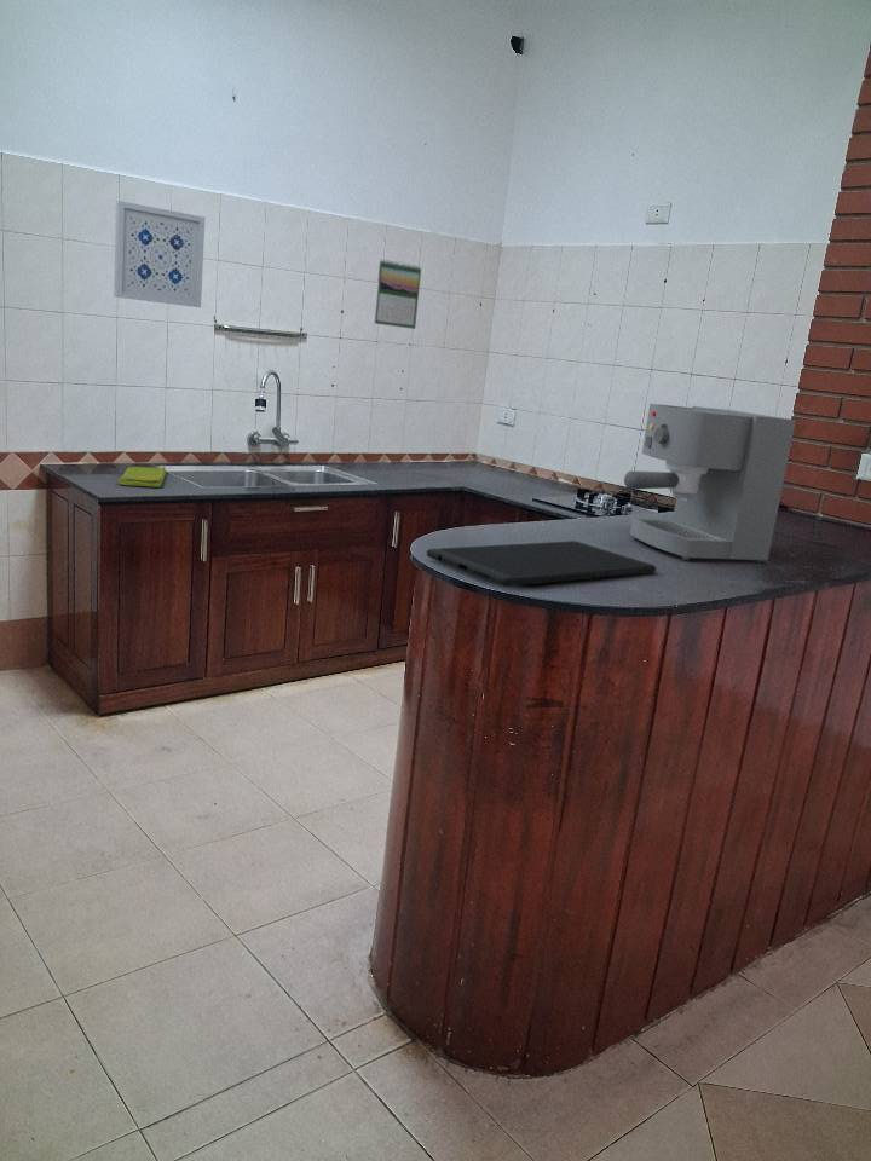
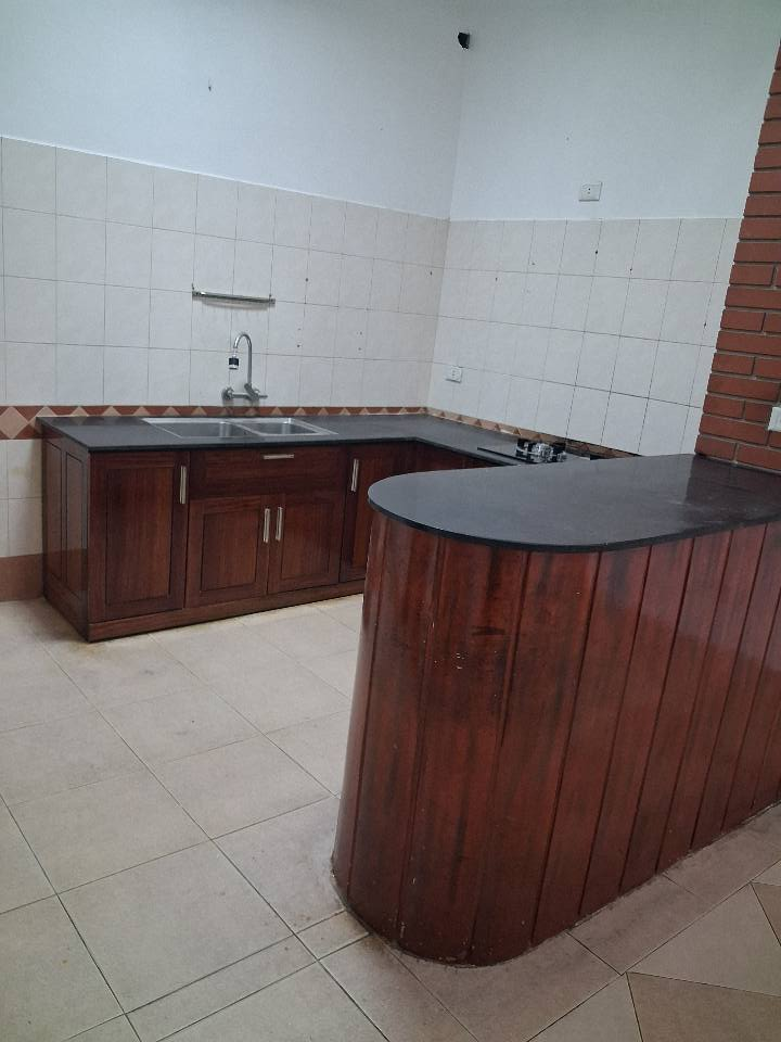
- cutting board (544, 561)
- wall art (160, 256)
- dish towel (143, 474)
- calendar (398, 294)
- coffee maker (705, 481)
